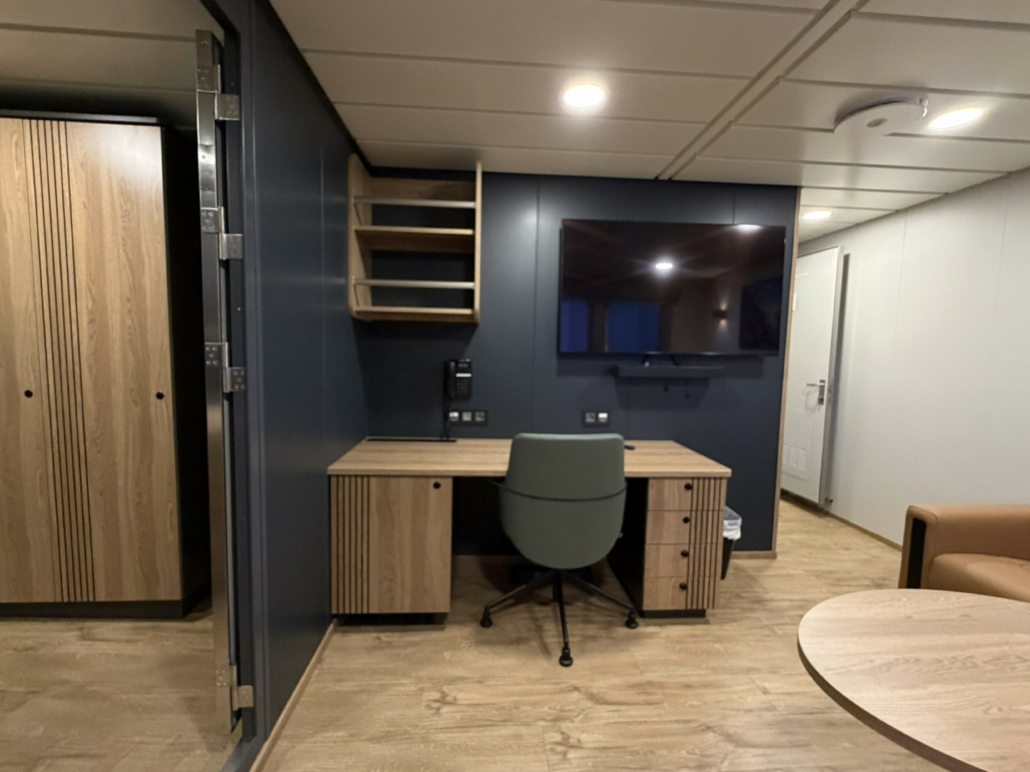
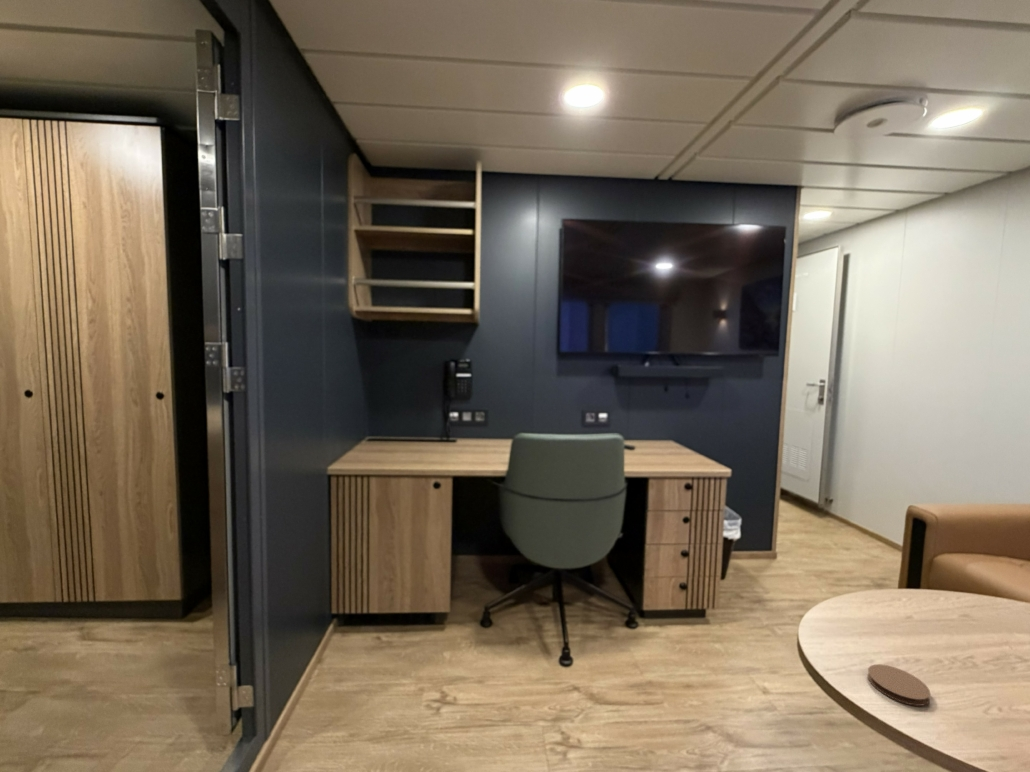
+ coaster (897, 683)
